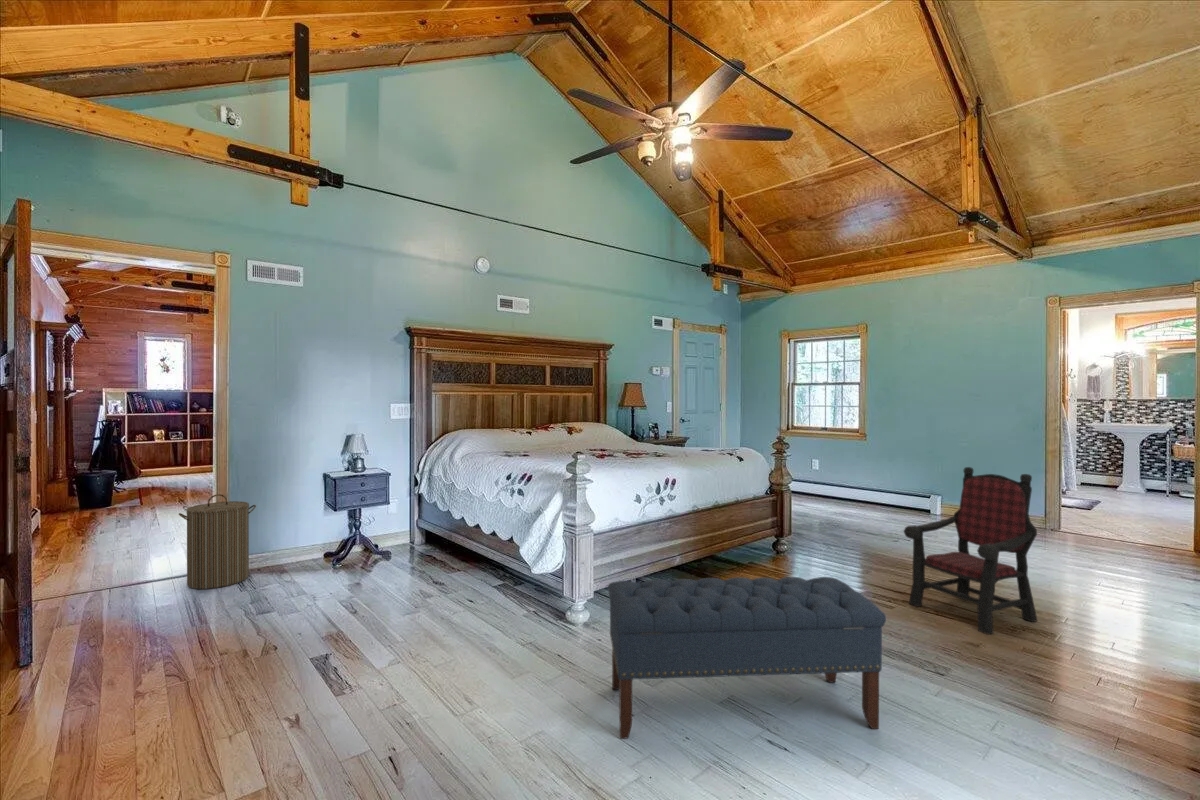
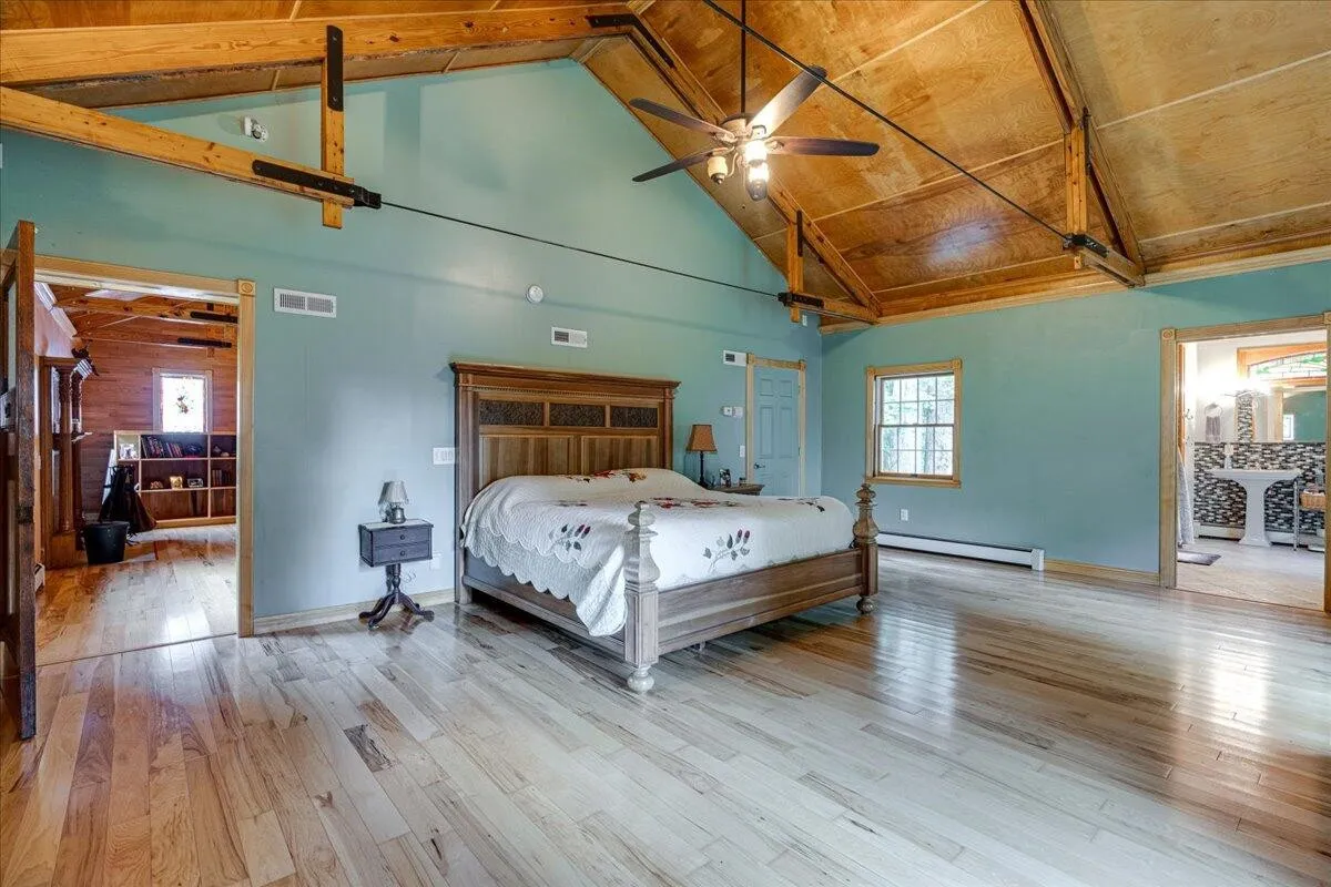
- armchair (972, 542)
- bench (736, 647)
- laundry hamper (218, 537)
